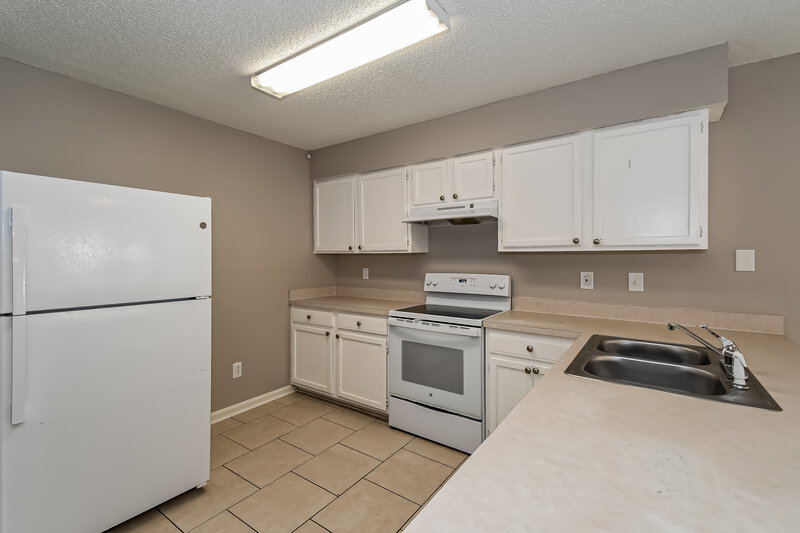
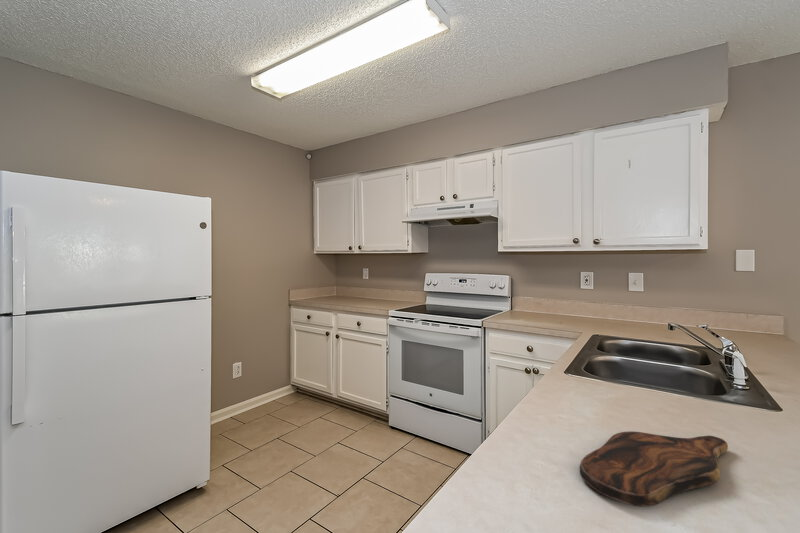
+ cutting board (657, 457)
